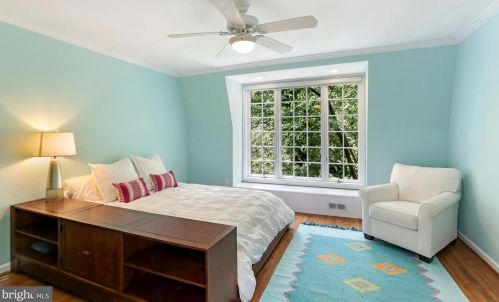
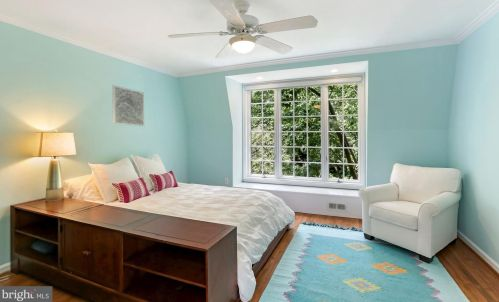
+ wall art (129, 107)
